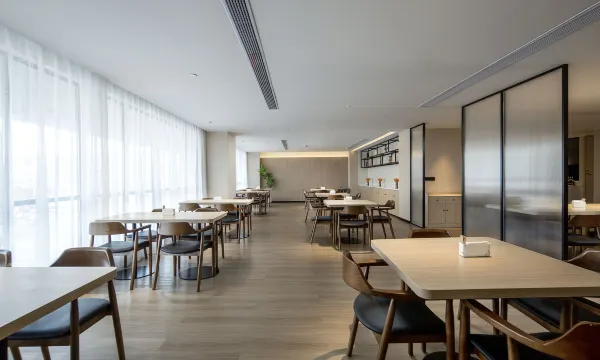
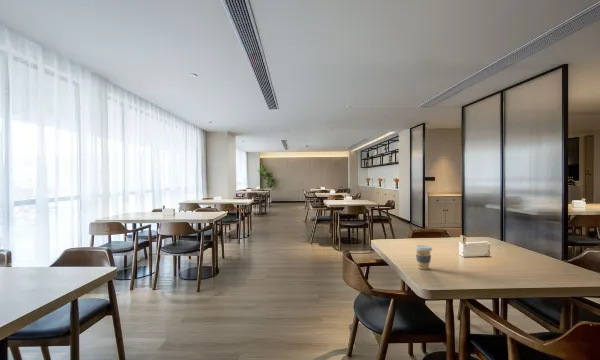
+ coffee cup (423, 257)
